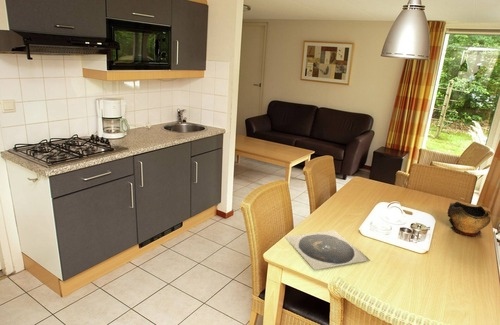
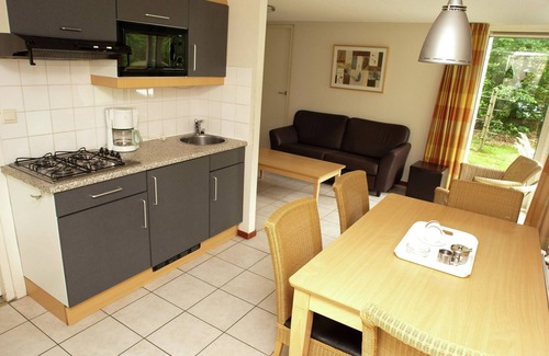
- decorative bowl (467, 216)
- plate (325, 247)
